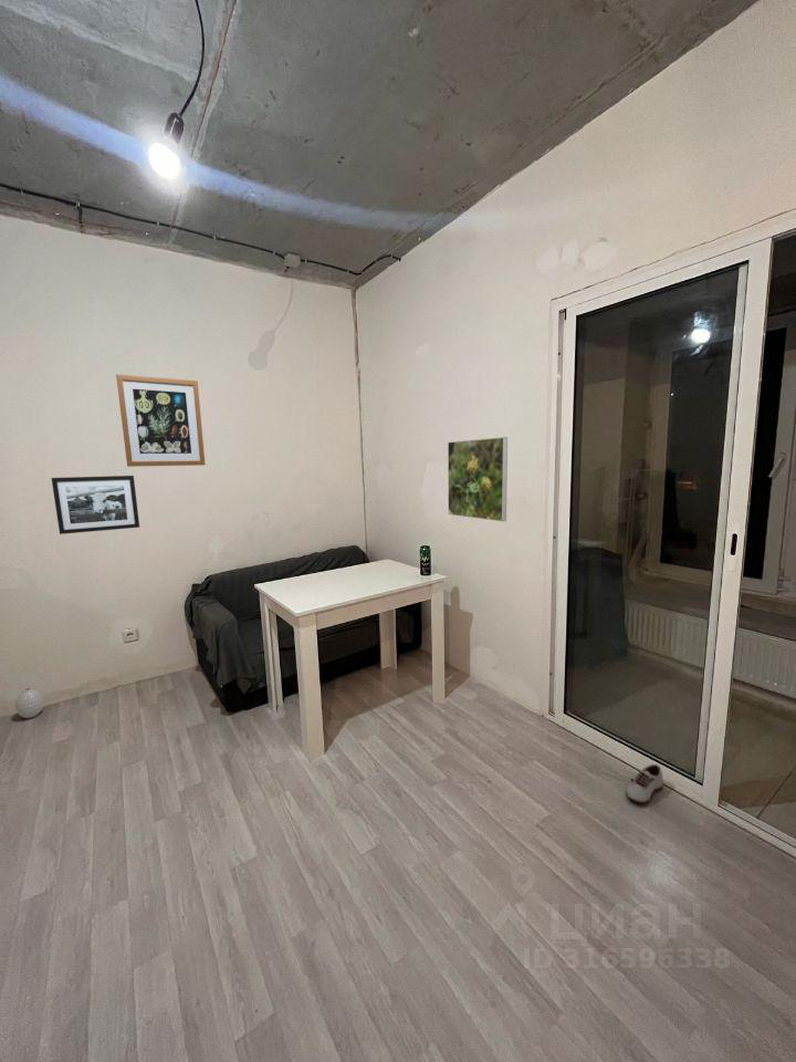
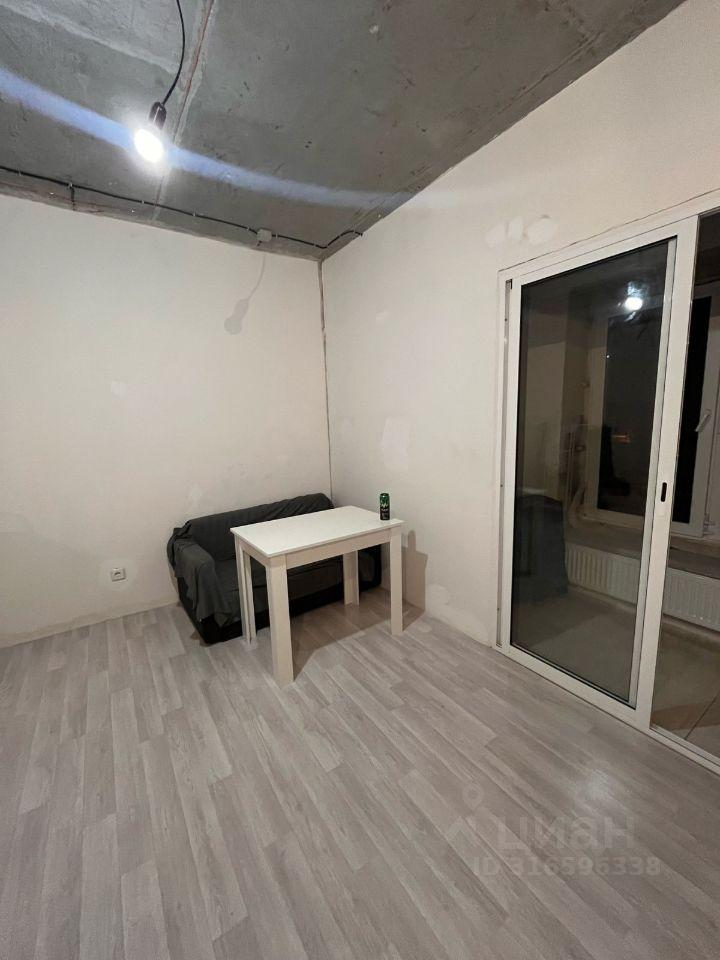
- vase (29, 701)
- wall art (163, 421)
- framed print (474, 479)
- picture frame (97, 503)
- shoe (645, 782)
